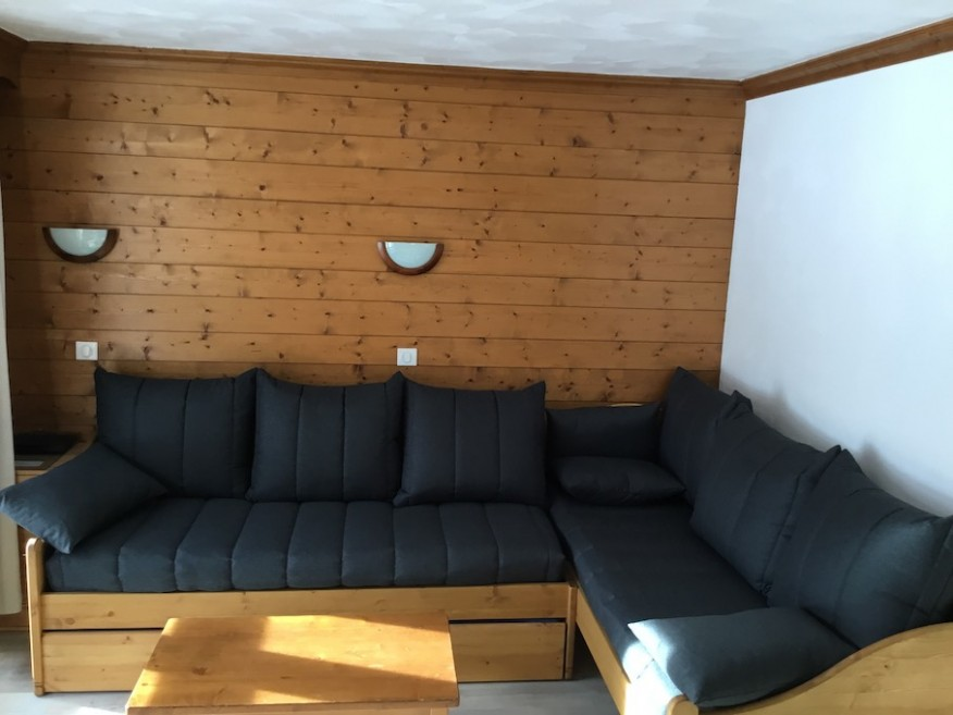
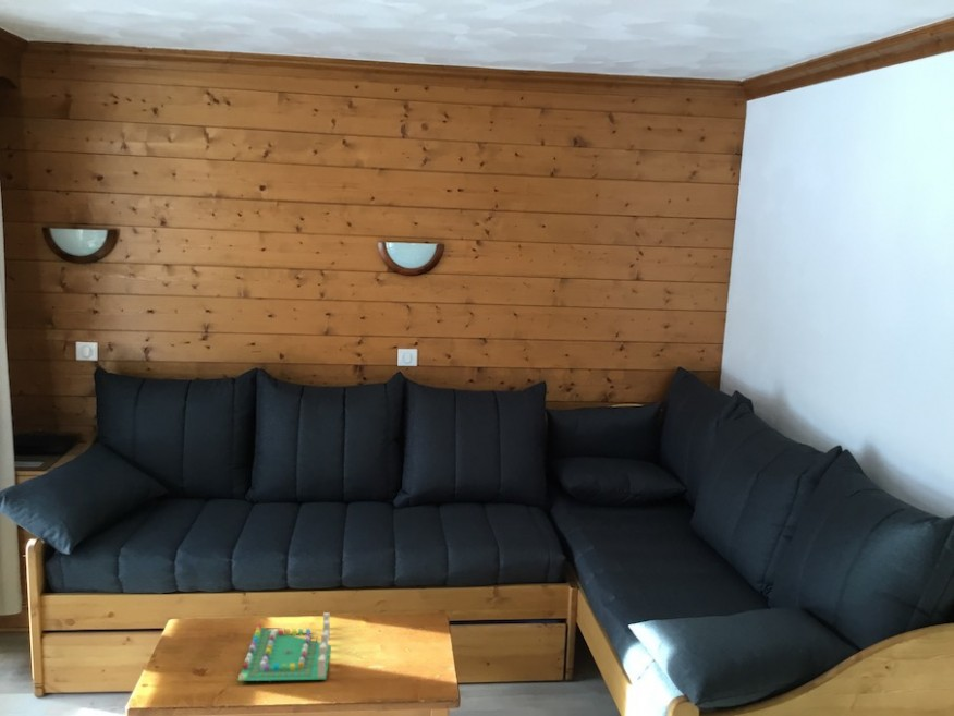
+ board game (289, 643)
